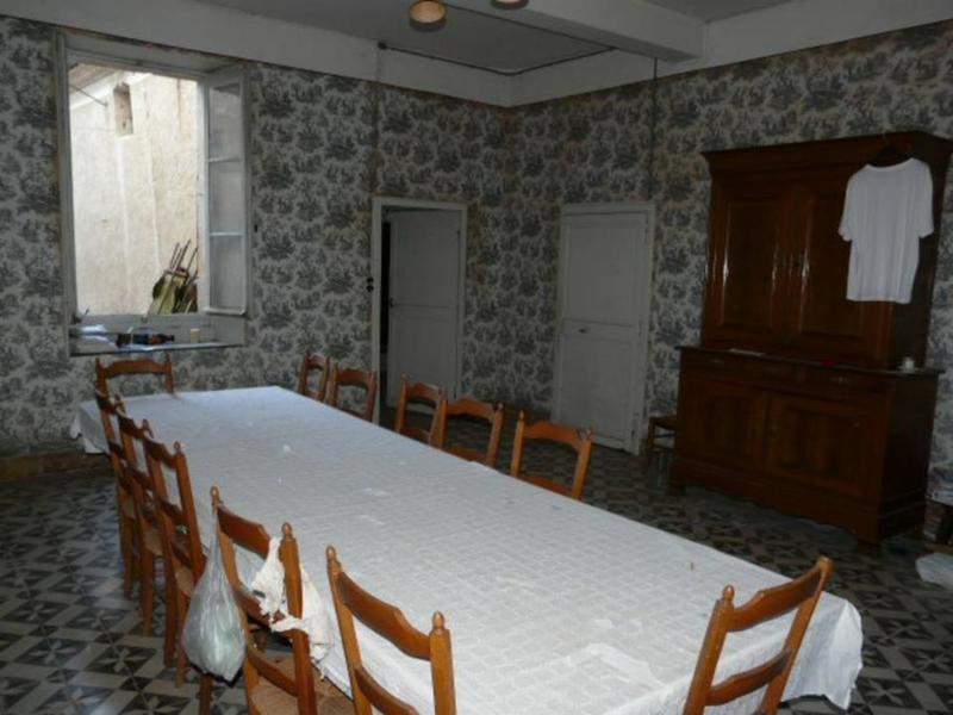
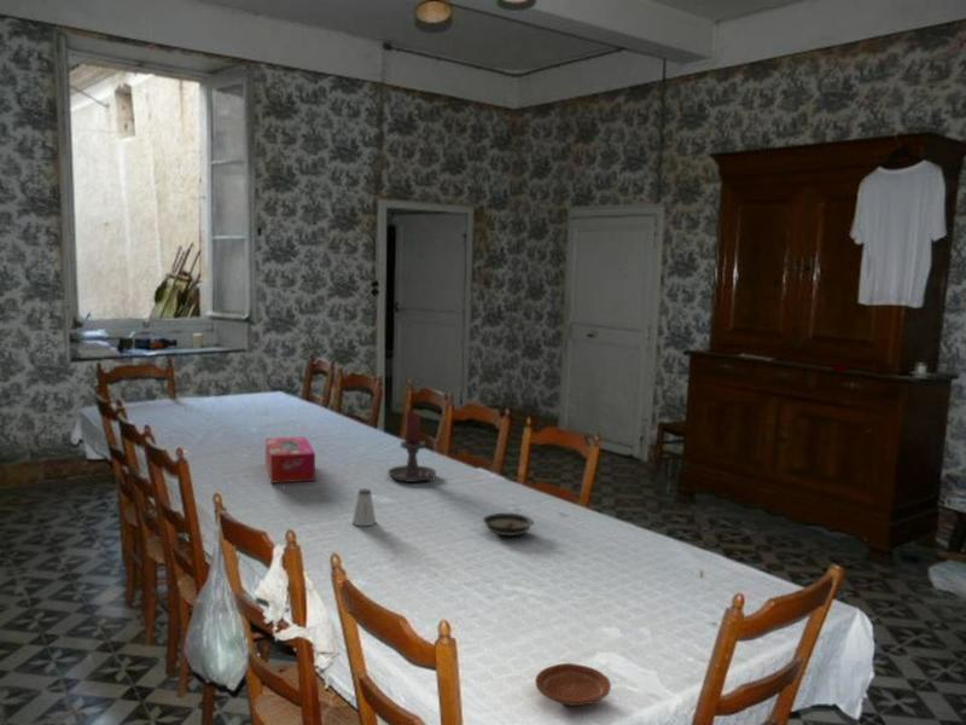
+ candle holder (417, 445)
+ plate (571, 689)
+ saucer (507, 526)
+ saltshaker (363, 506)
+ tissue box (289, 458)
